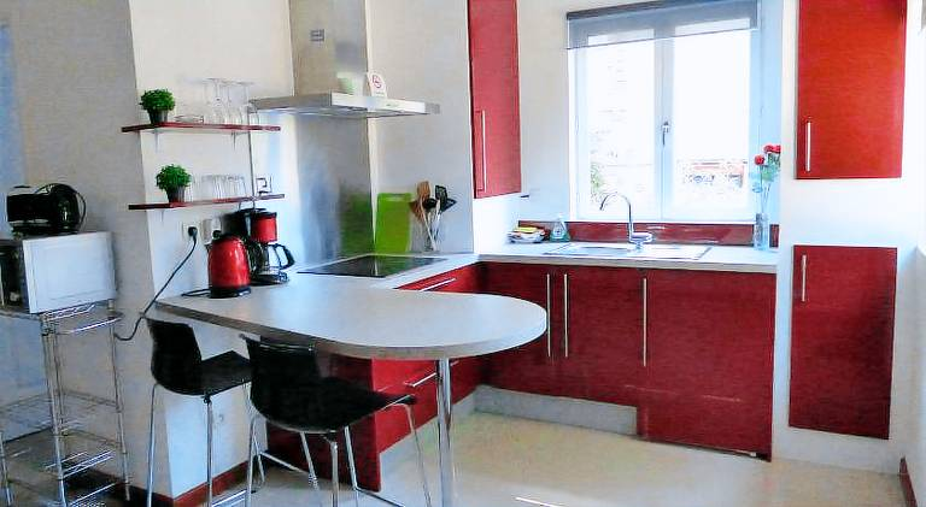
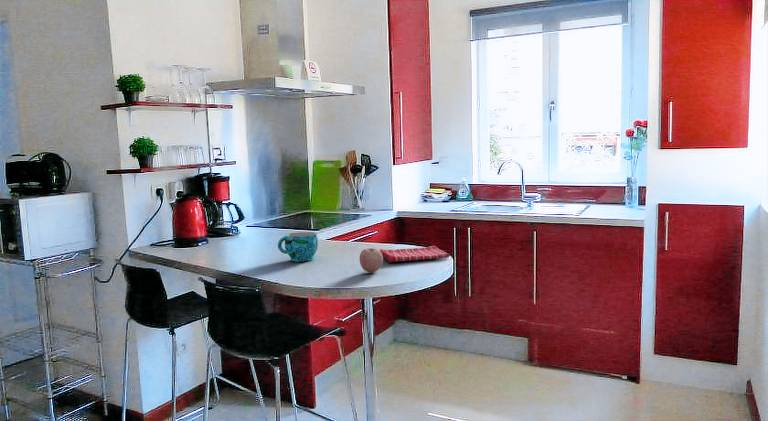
+ dish towel (413, 253)
+ apple (371, 260)
+ cup (299, 247)
